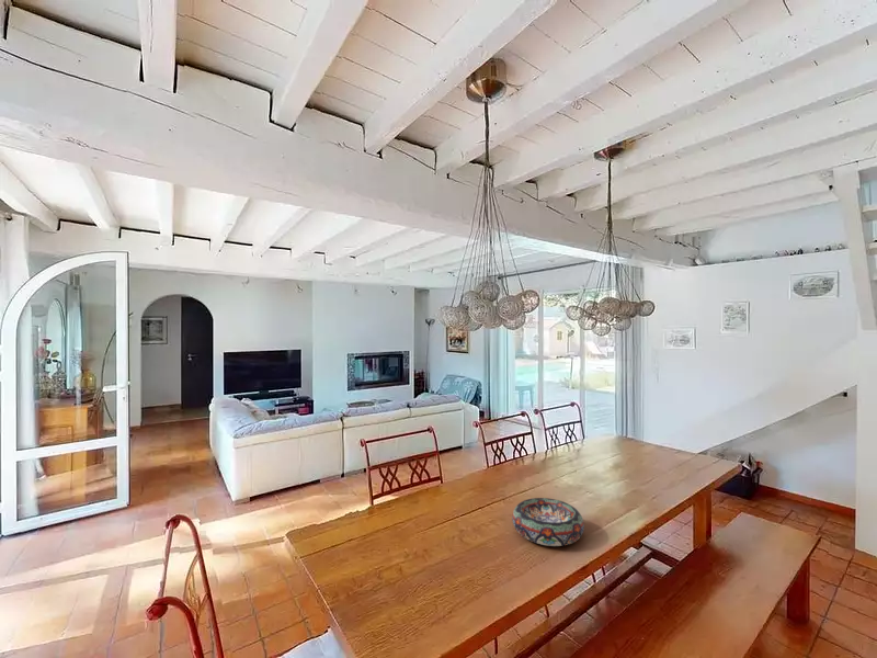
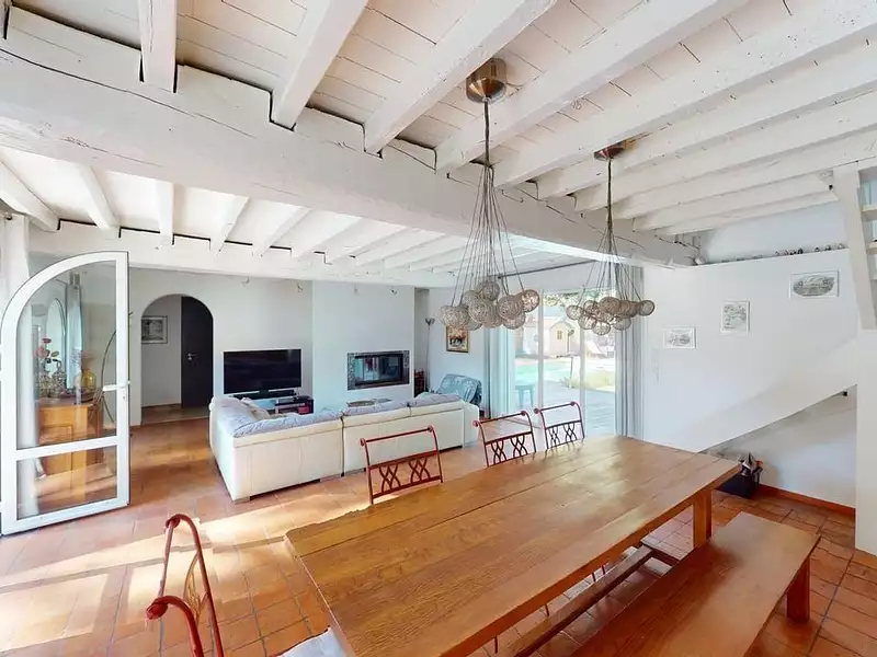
- decorative bowl (547, 520)
